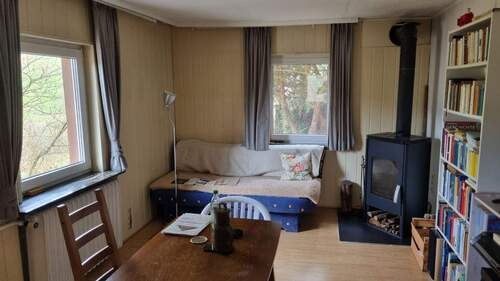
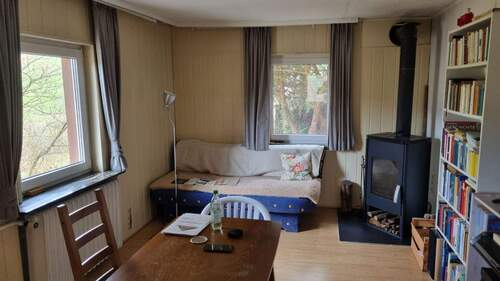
- teapot (223, 226)
